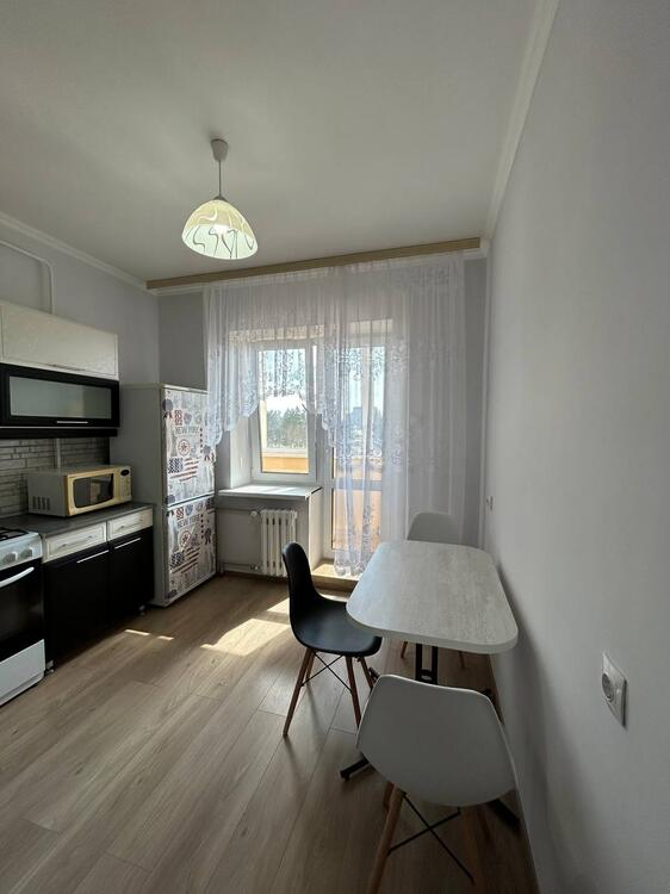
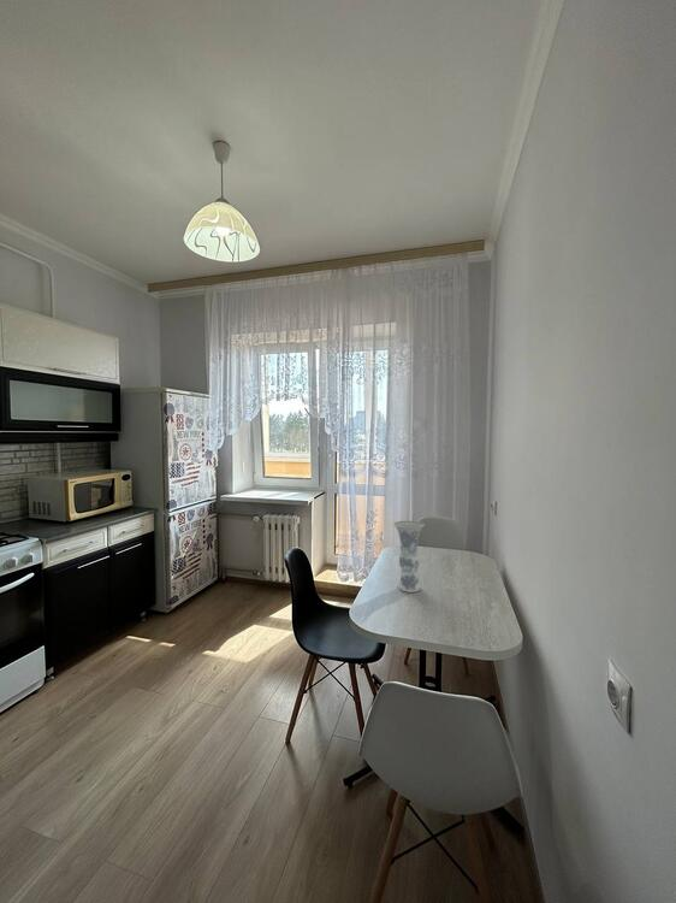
+ vase (408, 555)
